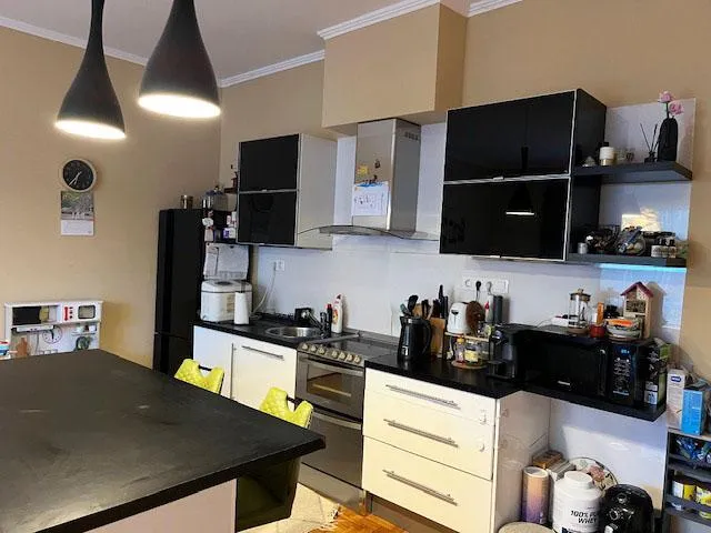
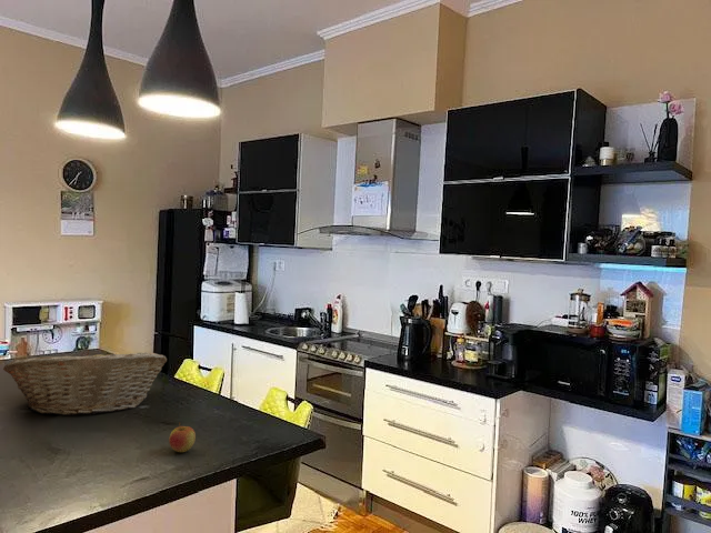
+ apple (182, 436)
+ fruit basket (89, 374)
